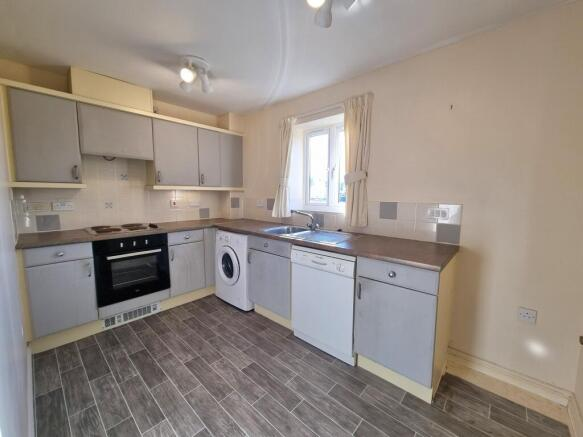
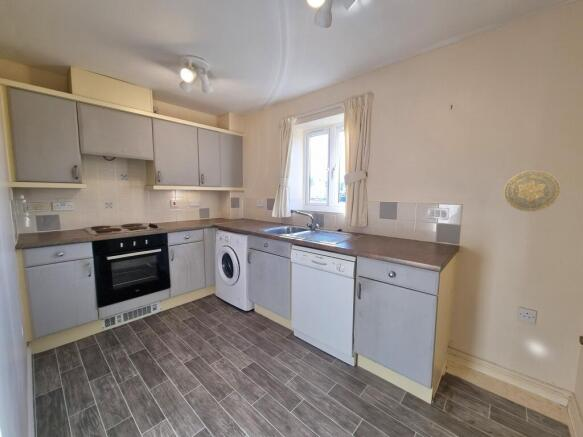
+ decorative plate (530, 191)
